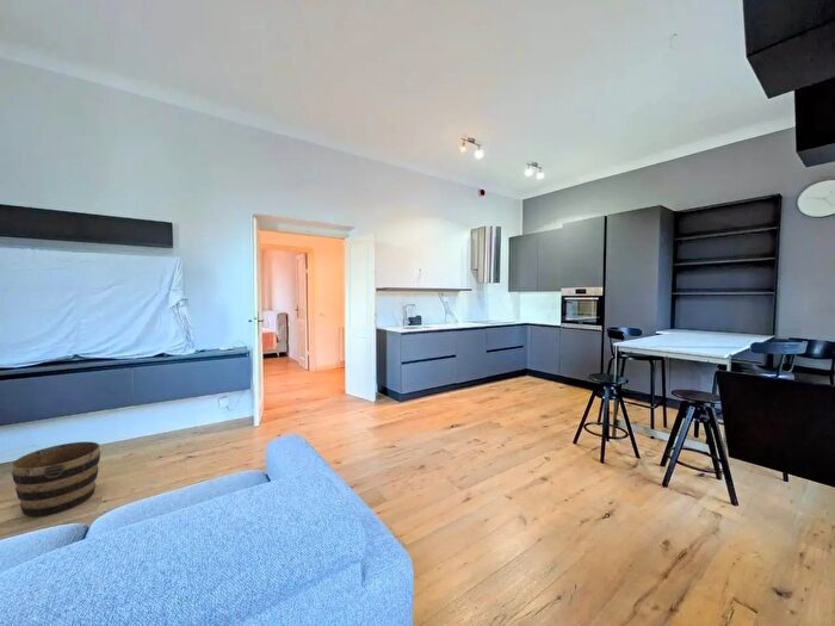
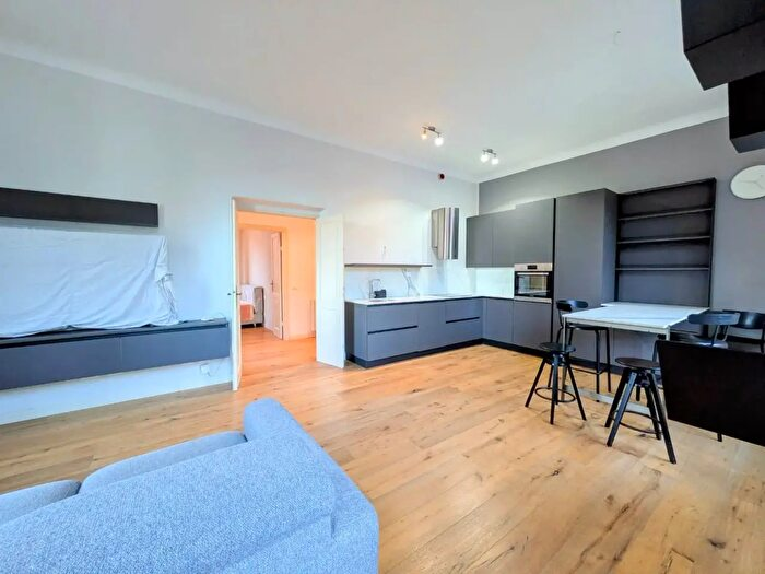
- bucket (58, 477)
